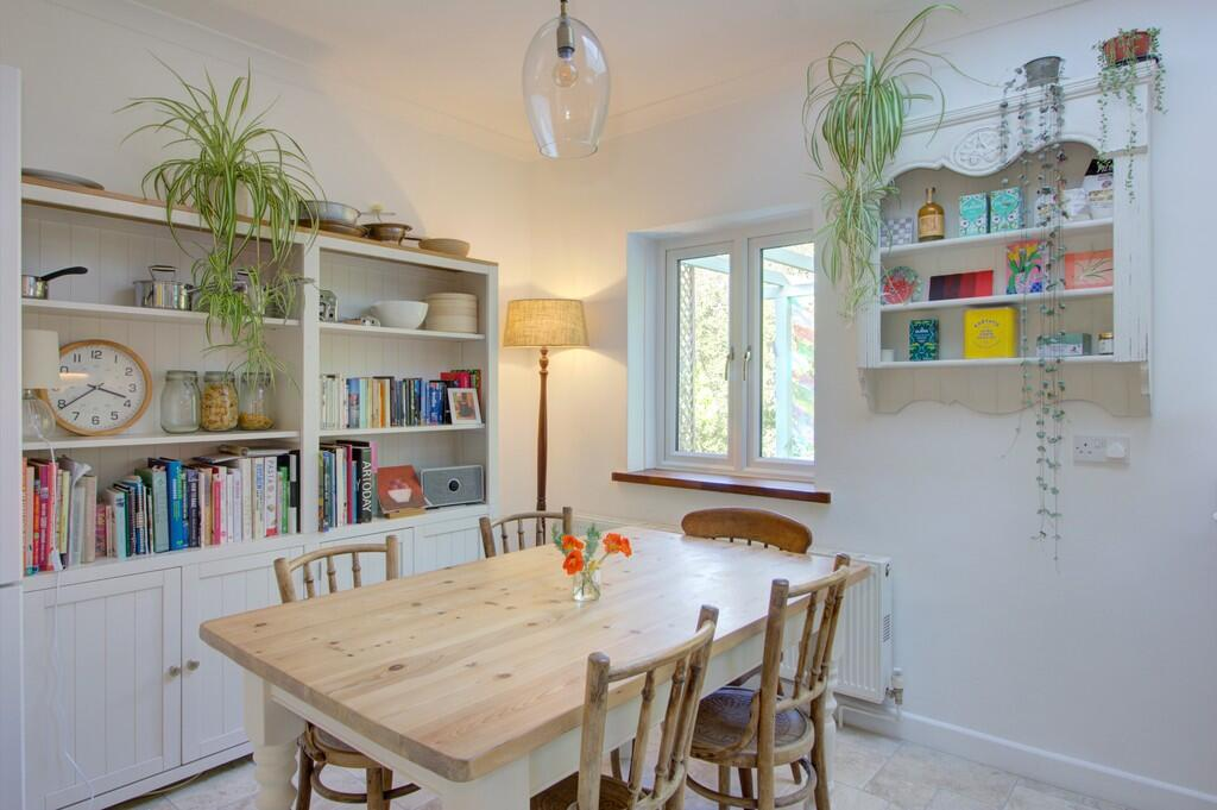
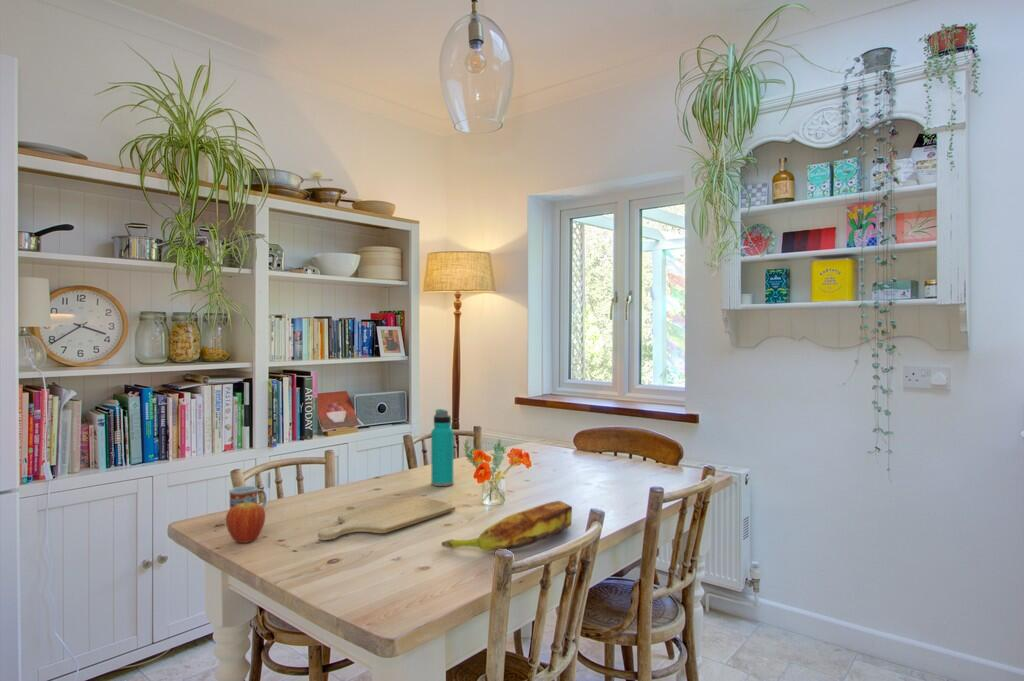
+ chopping board (382, 517)
+ fruit (245, 520)
+ water bottle (442, 446)
+ banana (519, 520)
+ cup (248, 501)
